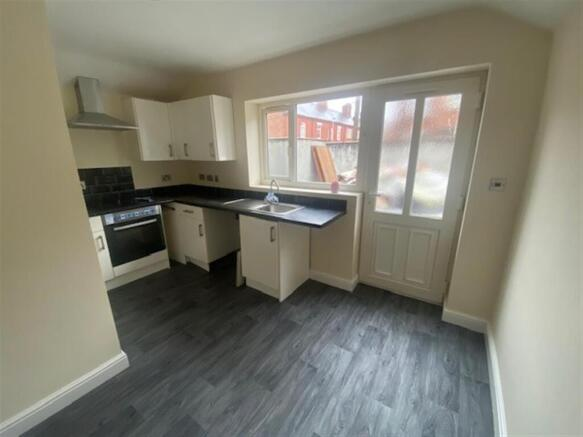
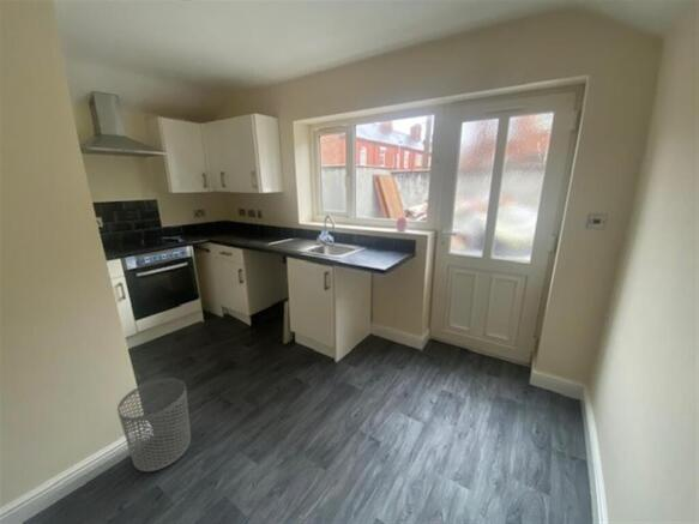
+ waste bin (158, 423)
